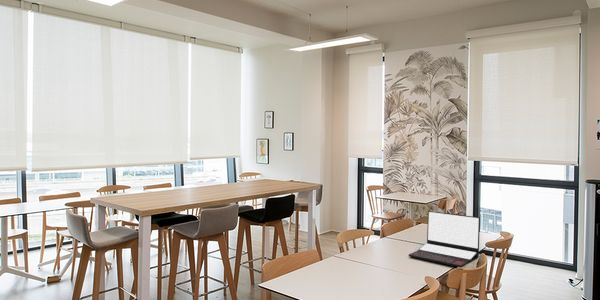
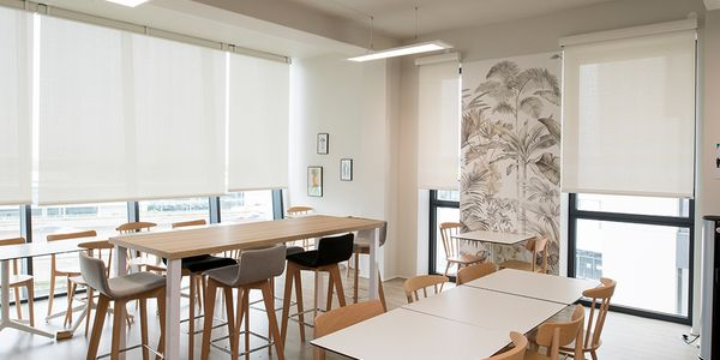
- laptop (443, 237)
